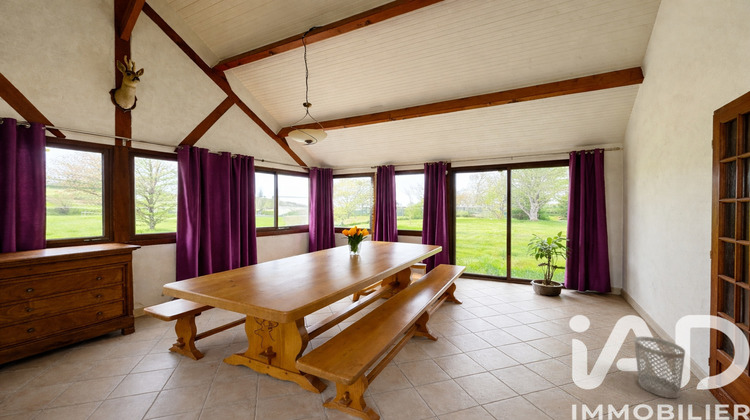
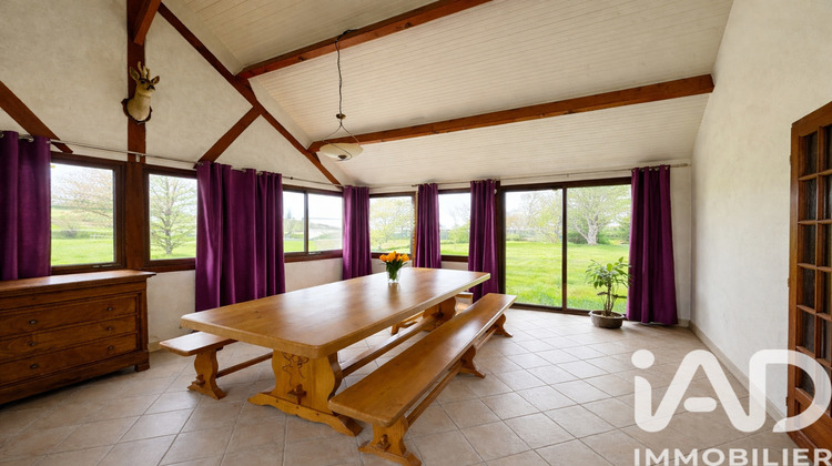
- wastebasket (658, 367)
